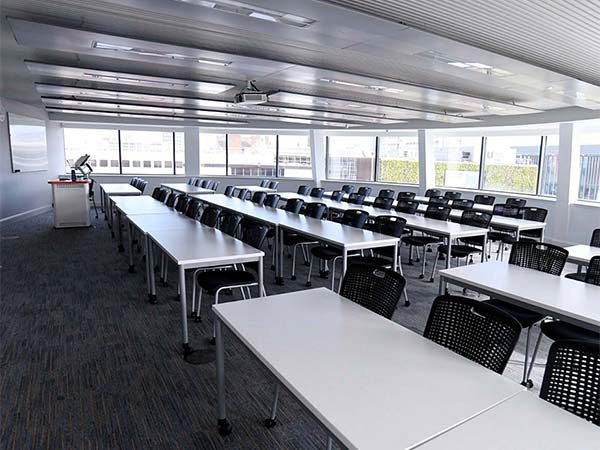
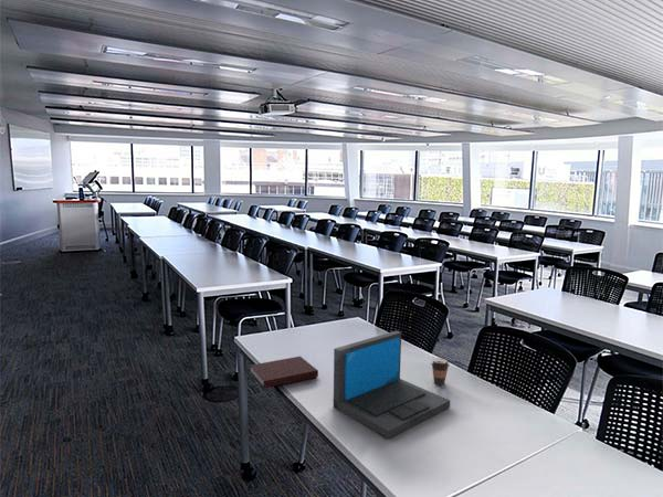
+ laptop (392, 378)
+ notebook (283, 371)
+ coffee cup (440, 371)
